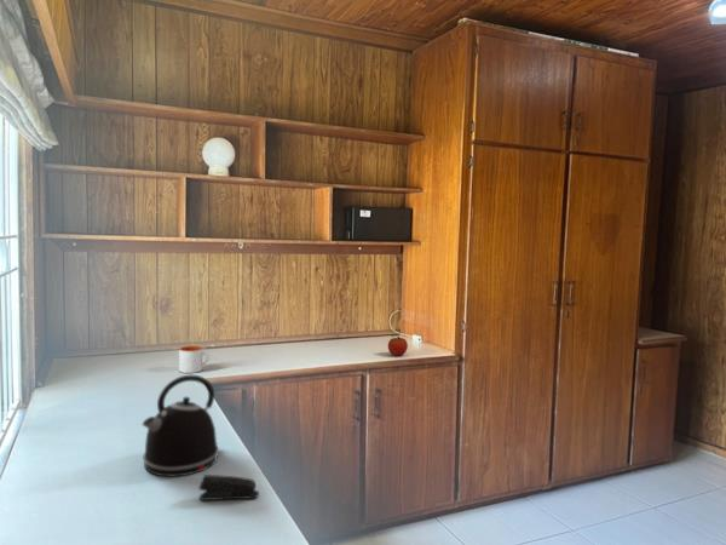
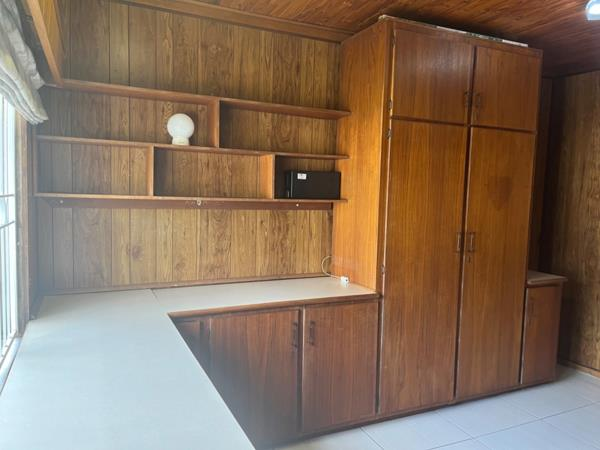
- fruit (397, 344)
- kettle (182, 418)
- stapler (229, 486)
- mug (194, 358)
